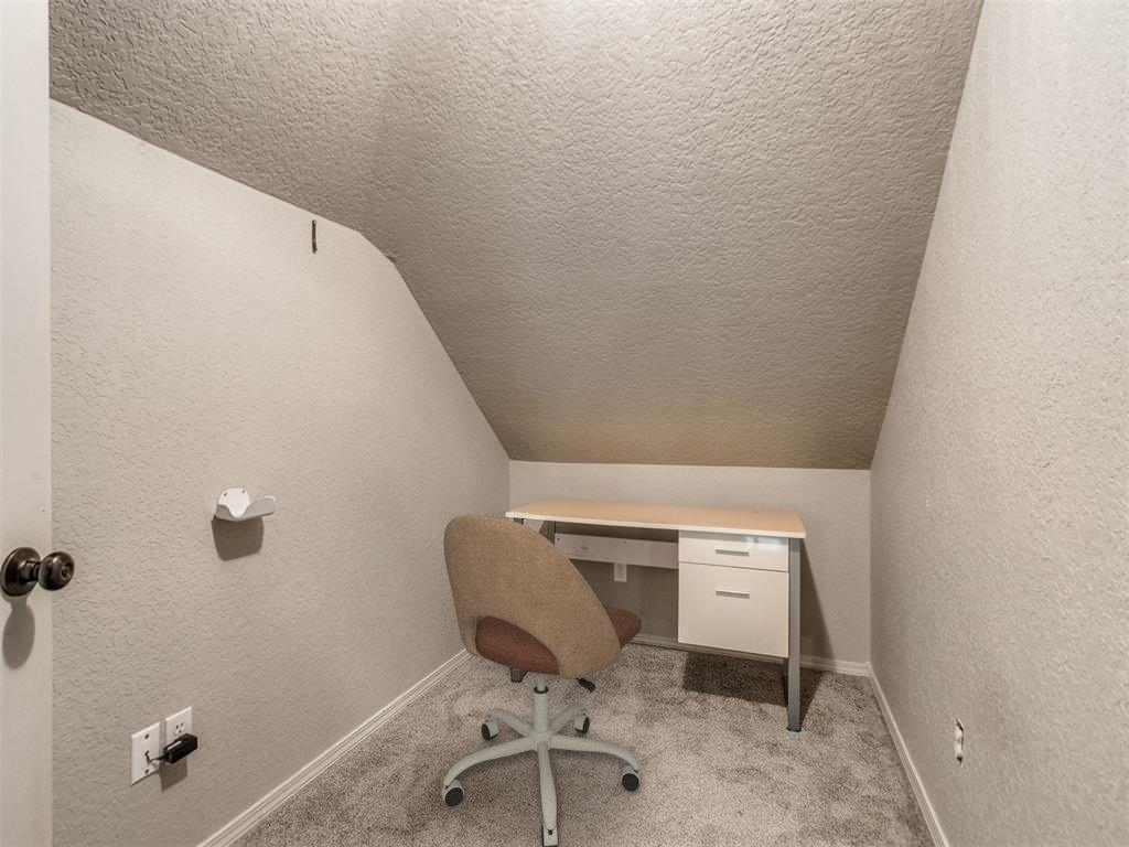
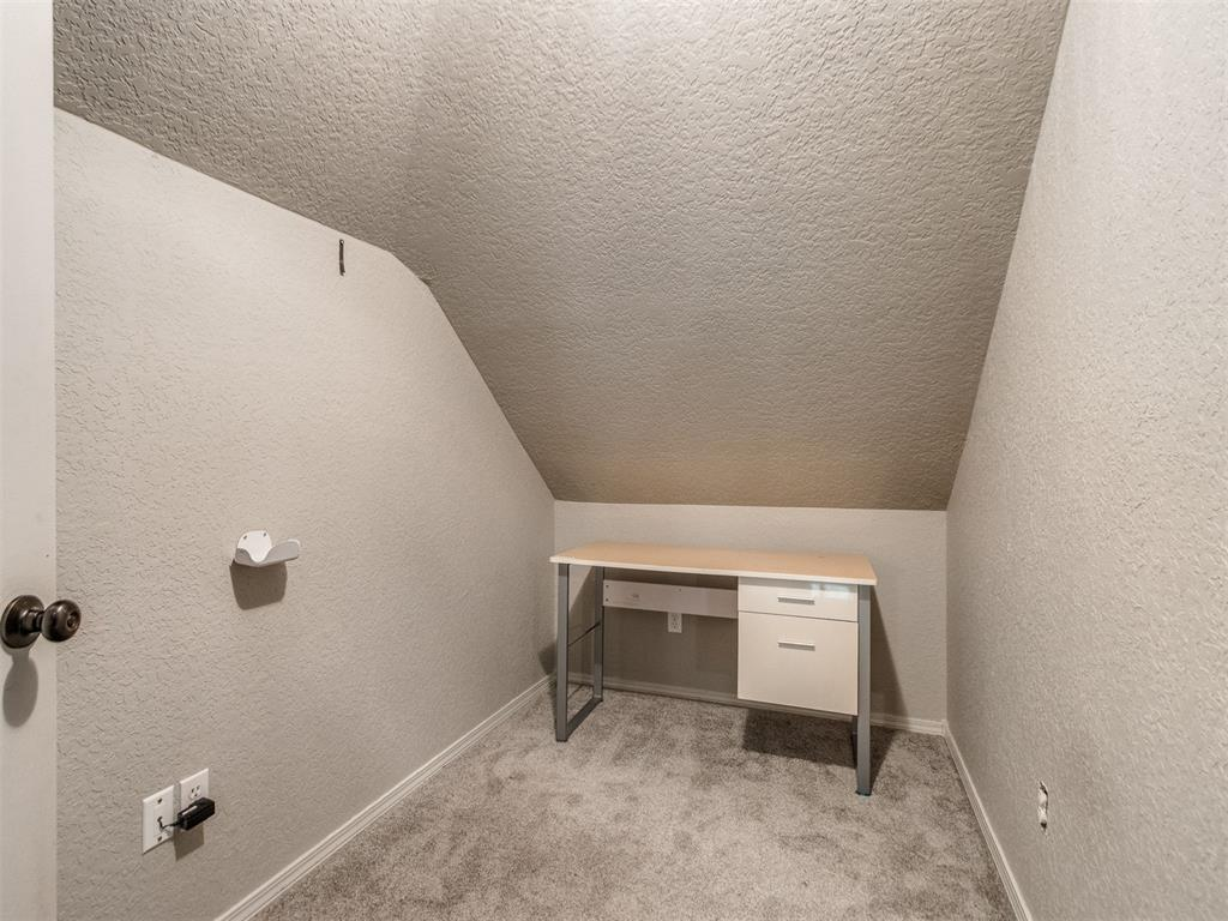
- office chair (540, 639)
